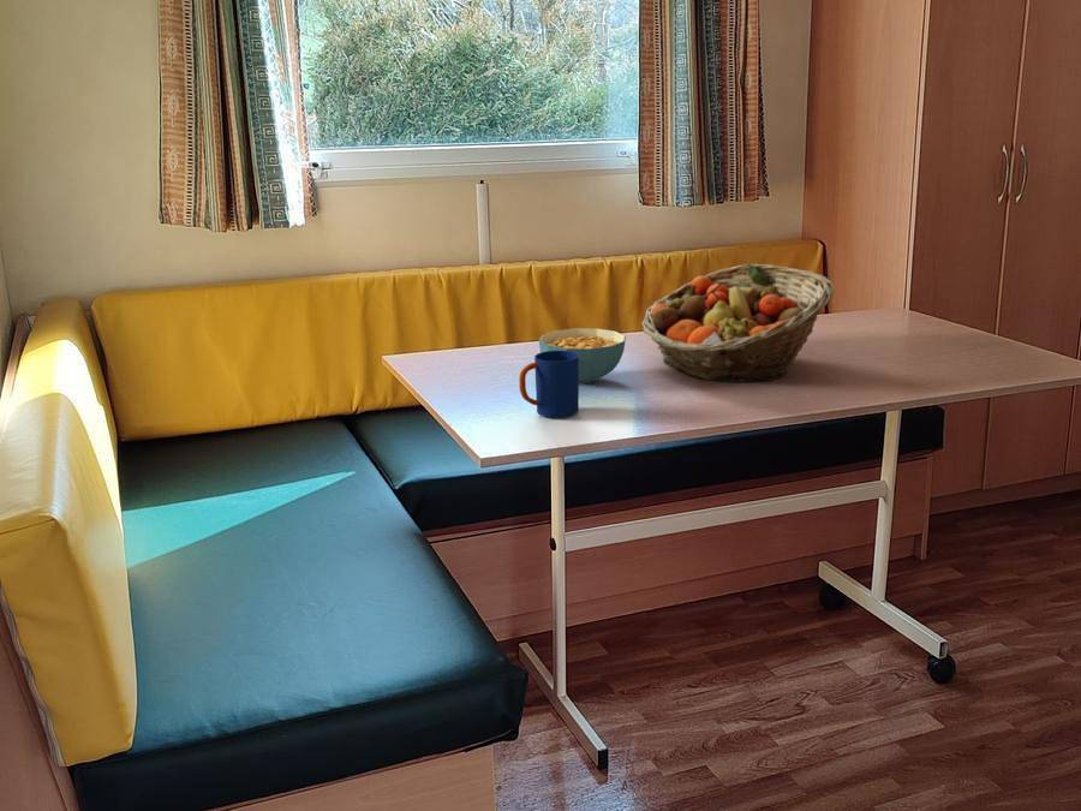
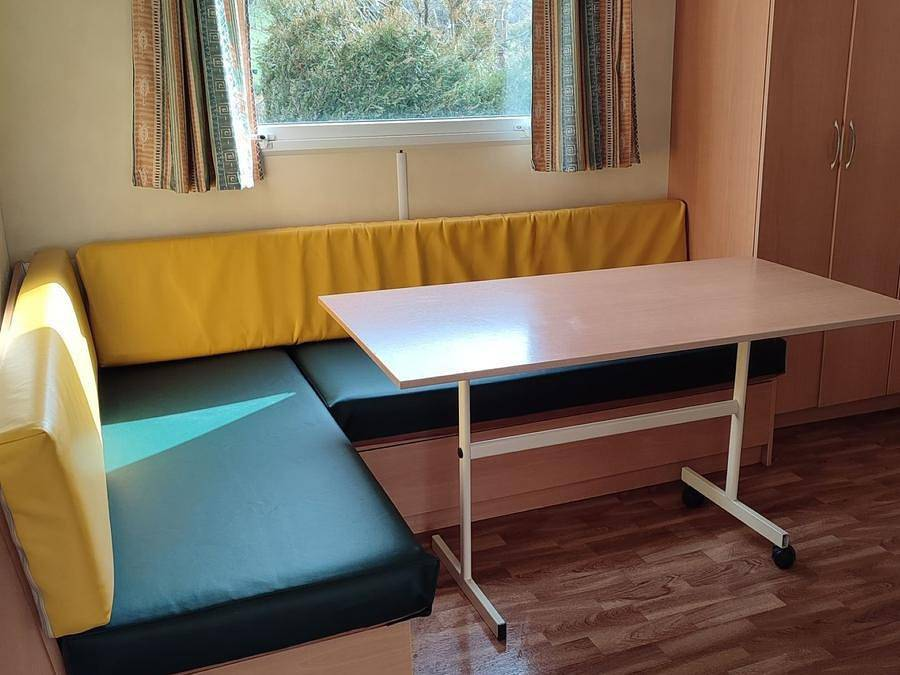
- fruit basket (734, 320)
- cereal bowl (583, 358)
- mug (548, 386)
